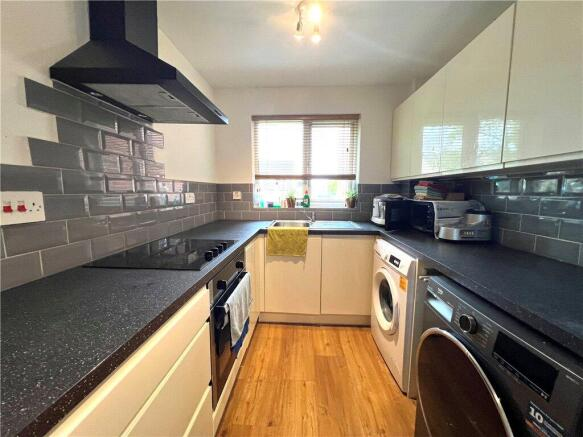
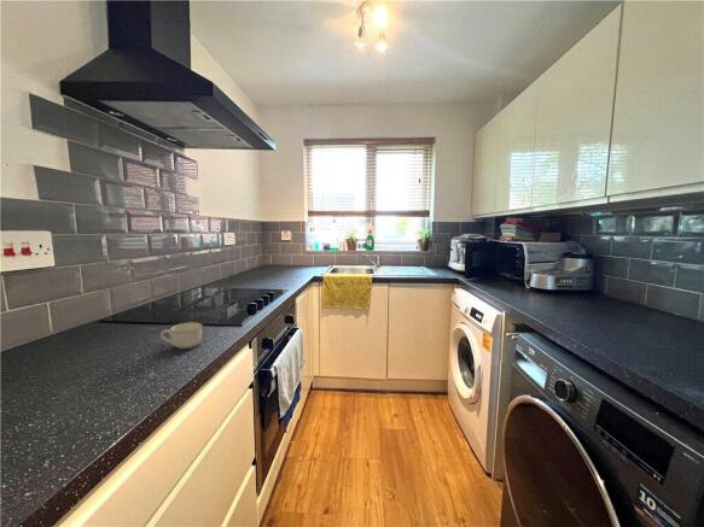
+ cup (182, 336)
